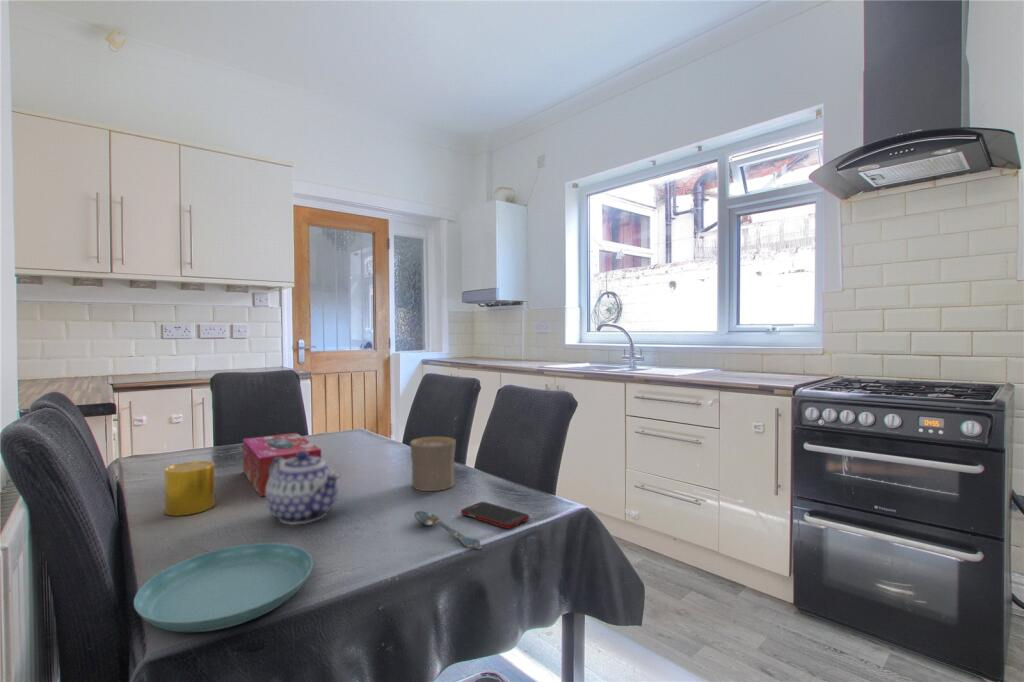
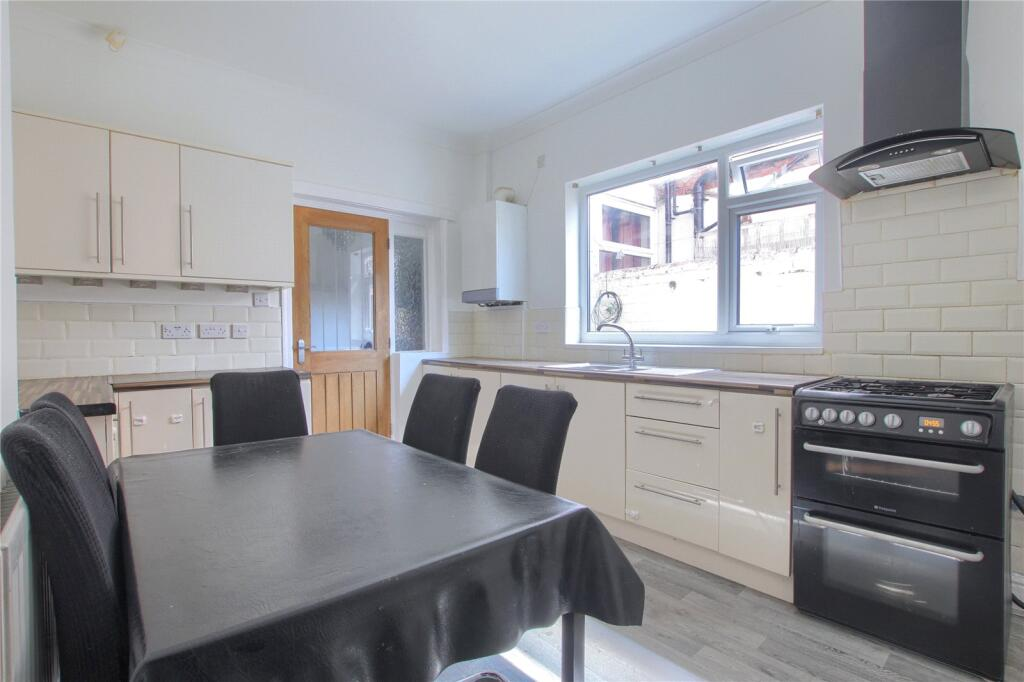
- spoon (446, 528)
- saucer (230, 585)
- cell phone (494, 514)
- tissue box (283, 458)
- teapot (303, 483)
- cup (433, 462)
- cup (190, 487)
